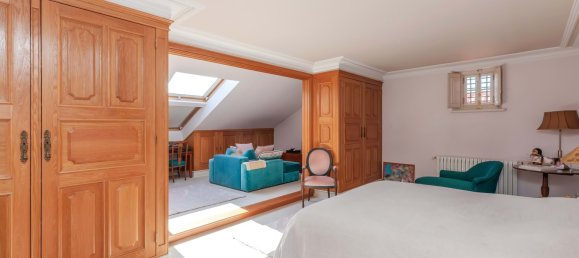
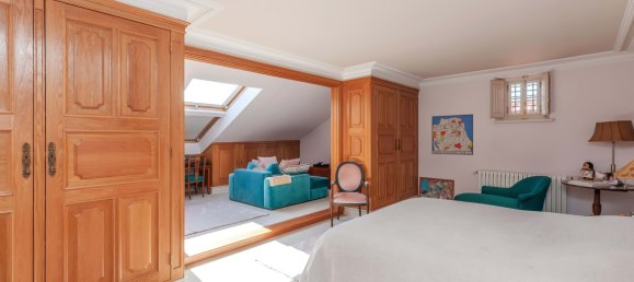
+ wall art (451, 134)
